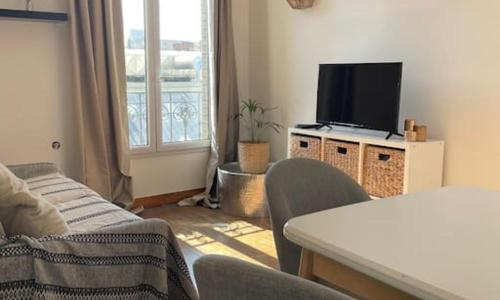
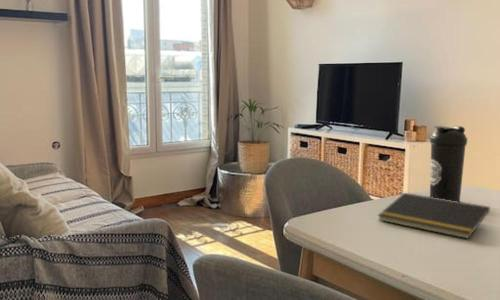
+ notepad (433, 213)
+ water bottle (446, 164)
